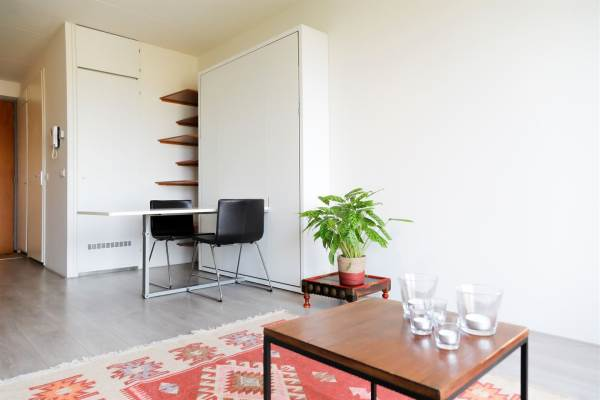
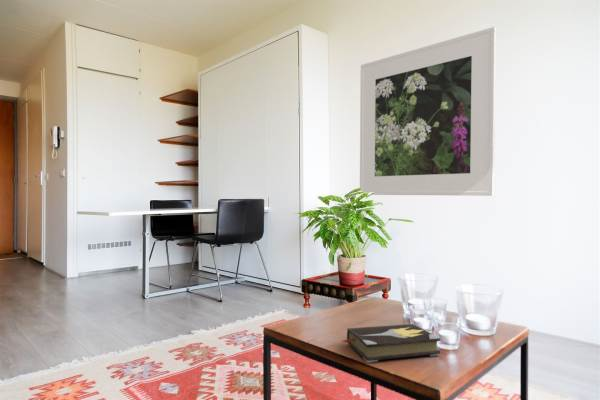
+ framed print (418, 122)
+ hardback book (391, 339)
